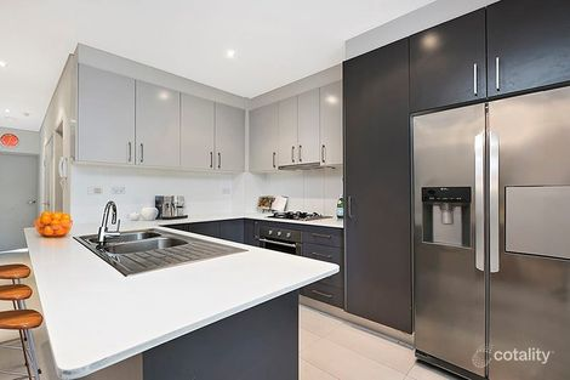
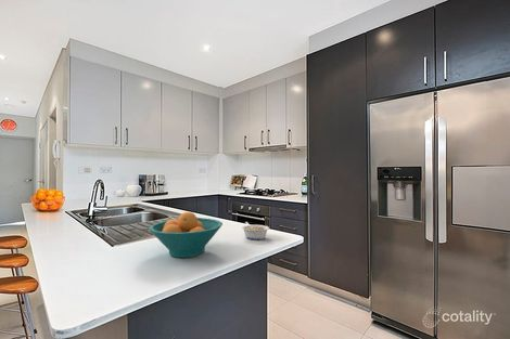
+ legume (254, 231)
+ fruit bowl (187, 232)
